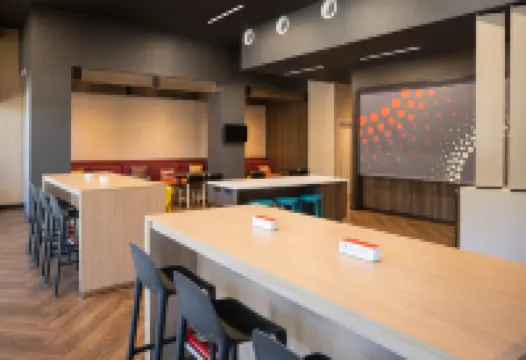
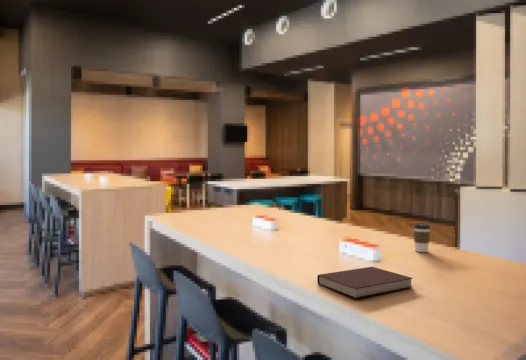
+ notebook (364, 280)
+ coffee cup (421, 237)
